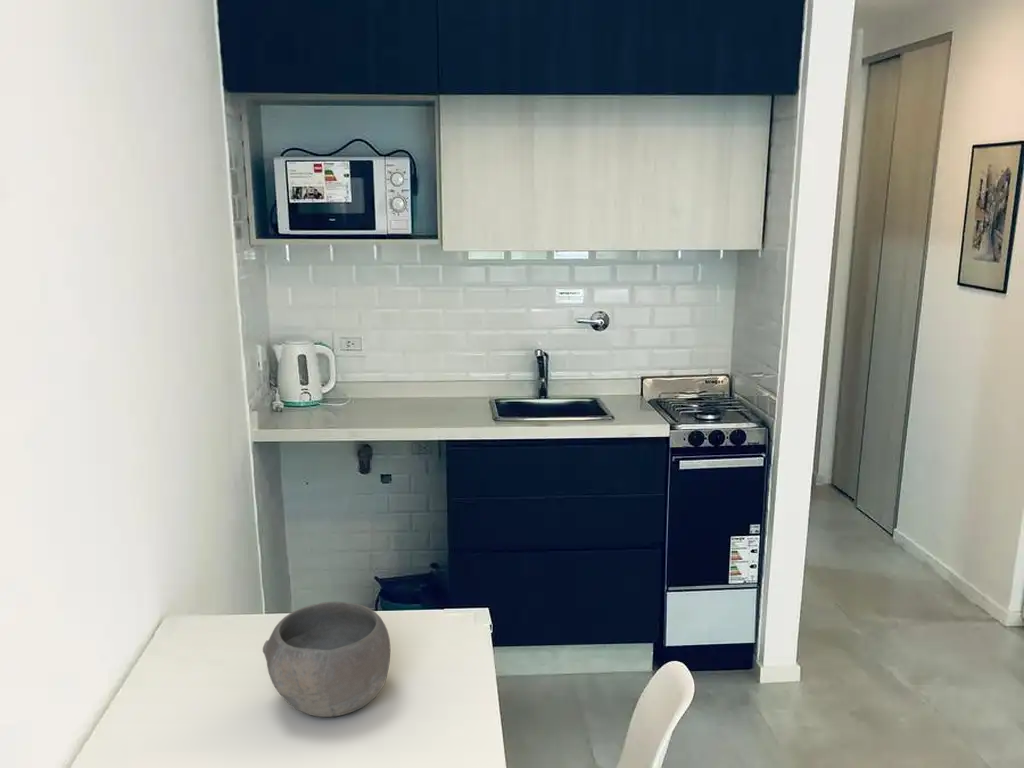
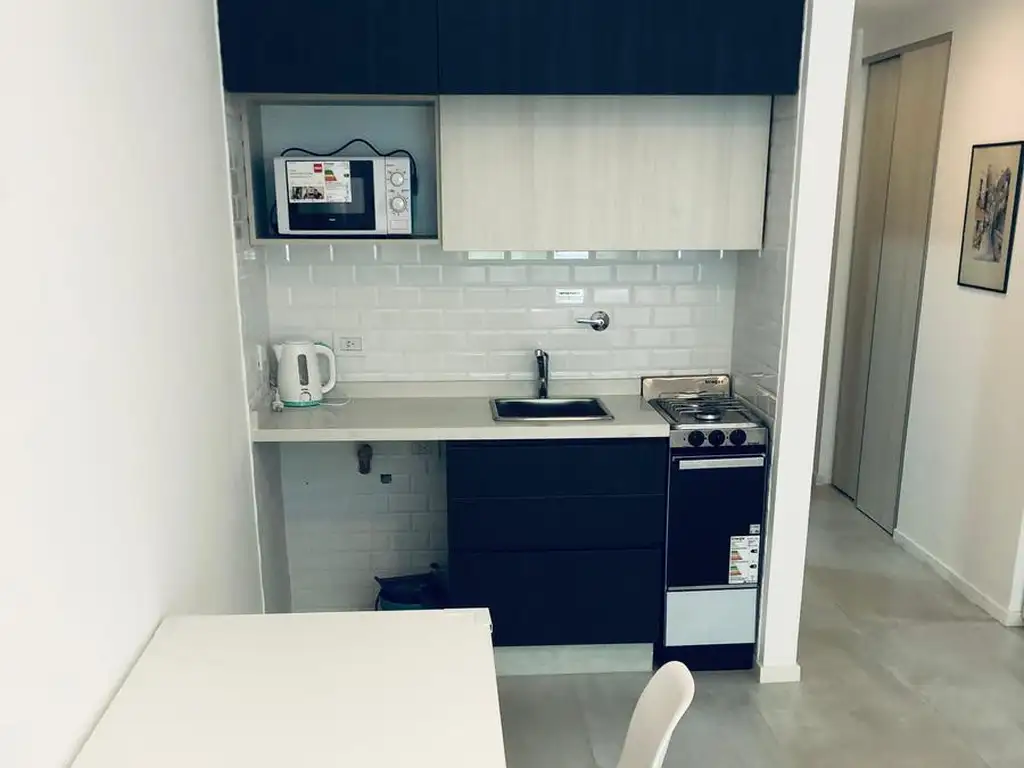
- bowl (329, 662)
